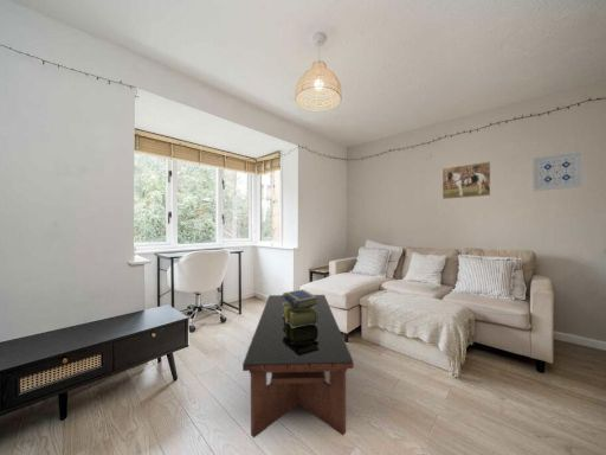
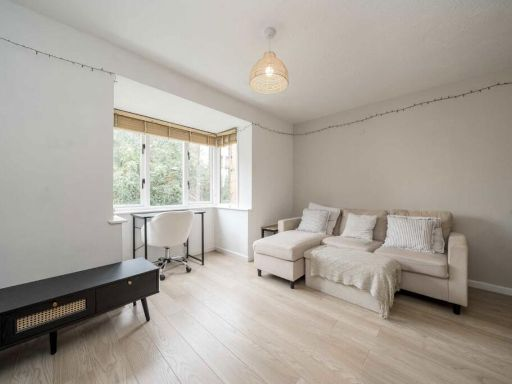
- coffee table (297, 344)
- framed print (465, 181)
- stack of books (299, 307)
- wall art (556, 172)
